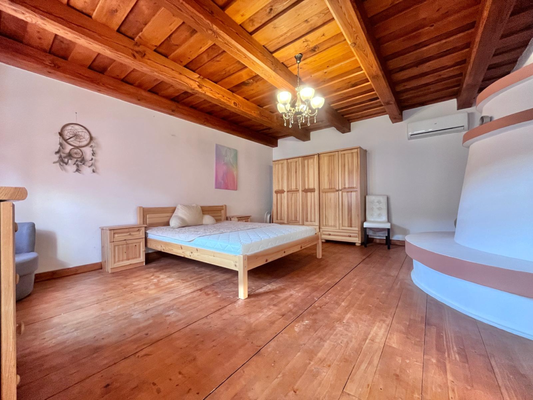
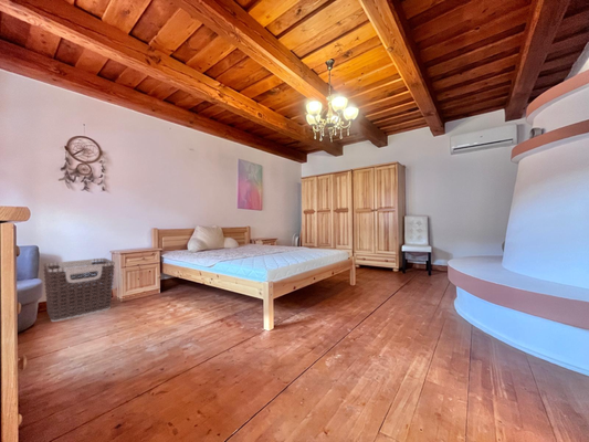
+ clothes hamper (80, 286)
